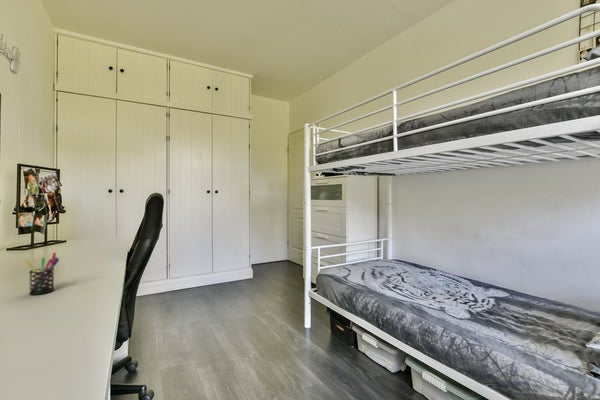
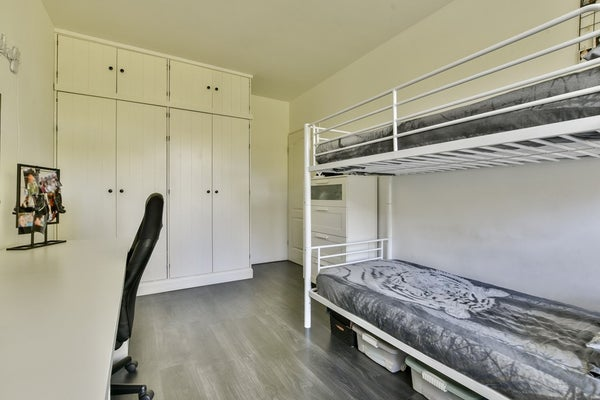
- pen holder (43, 272)
